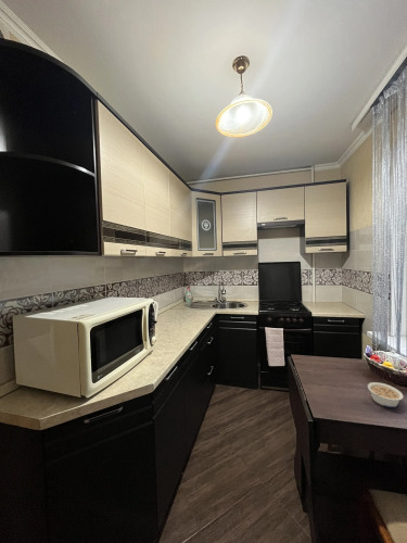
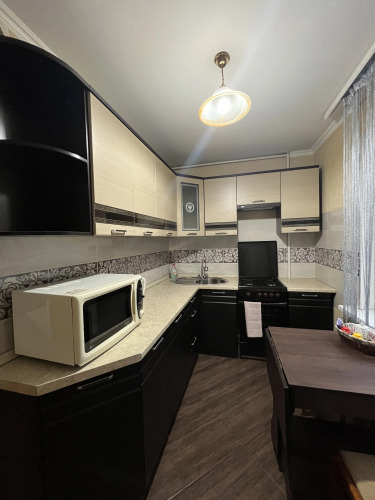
- legume (384, 395)
